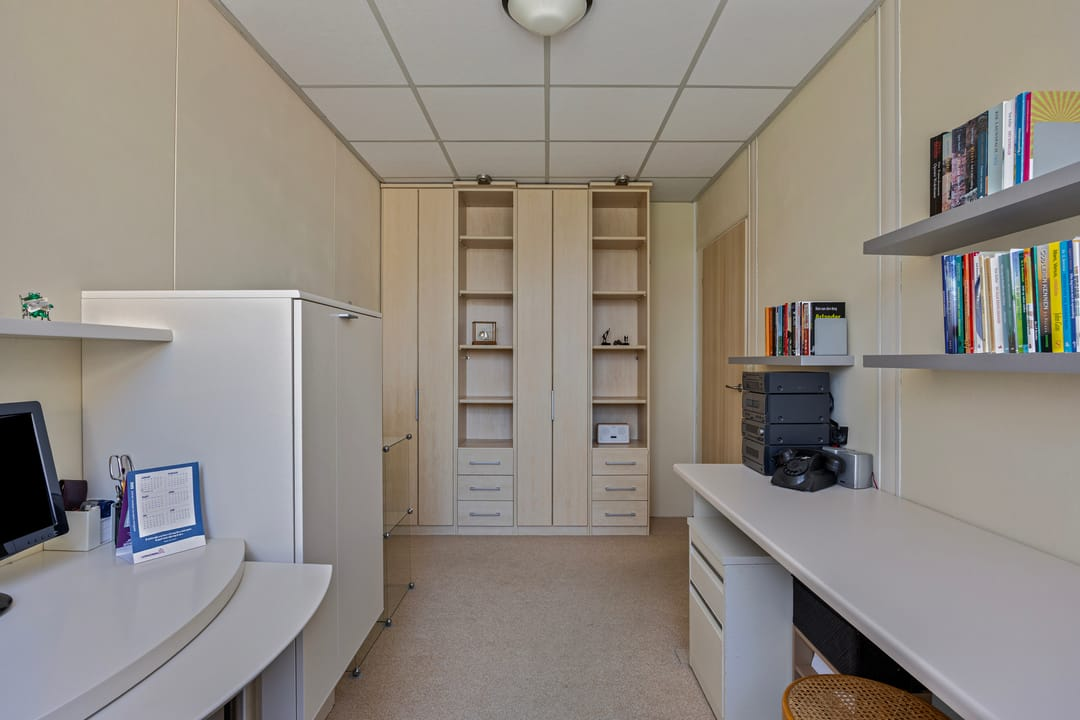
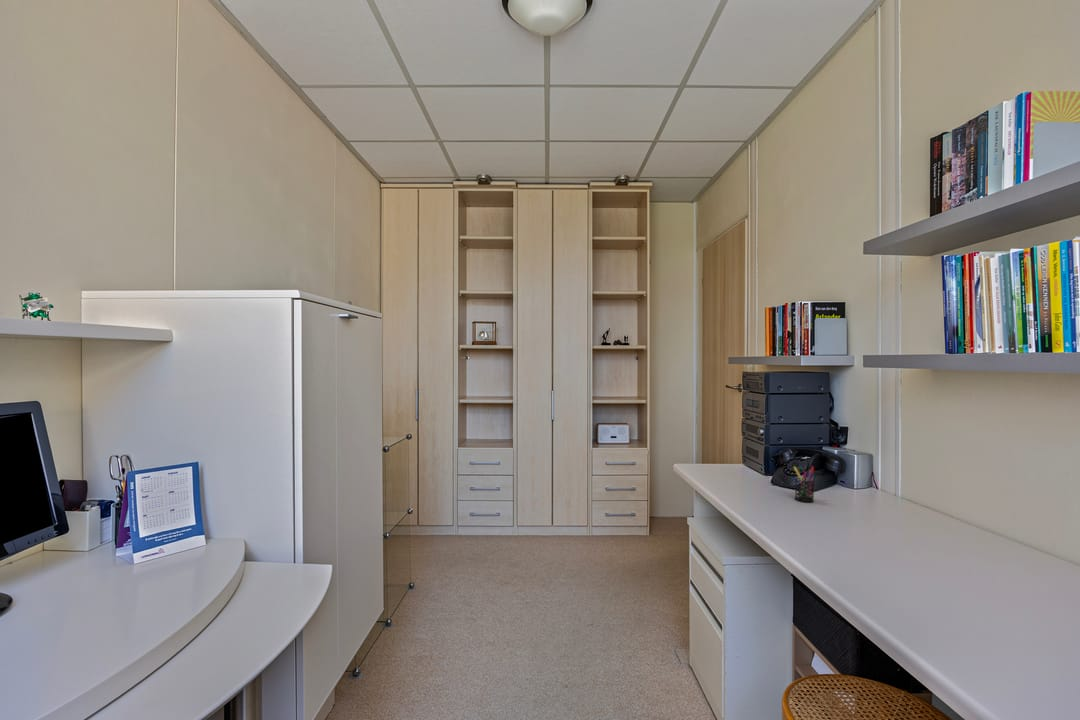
+ pen holder (806, 482)
